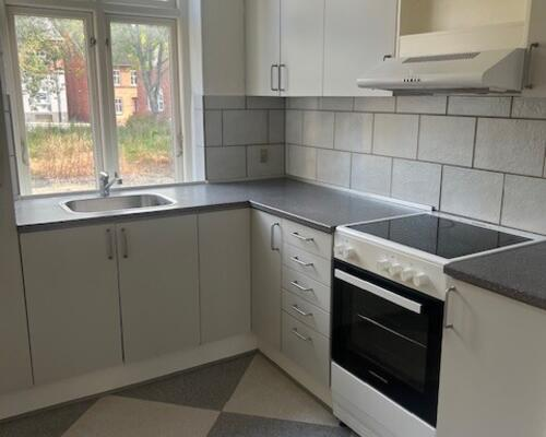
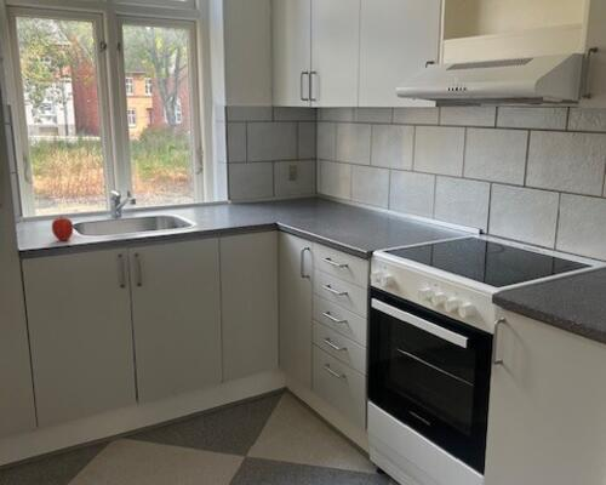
+ apple (62, 227)
